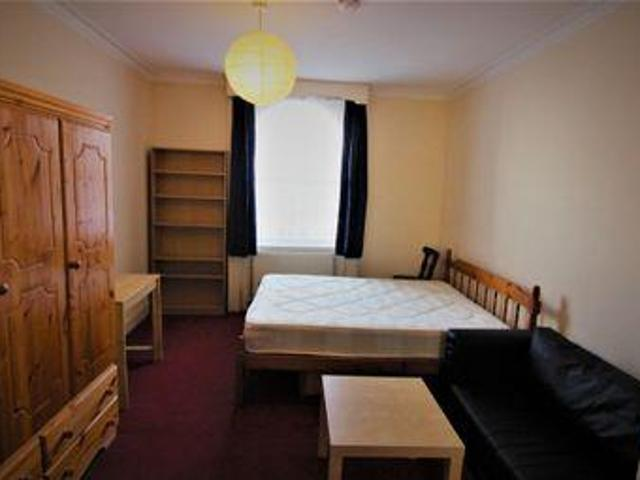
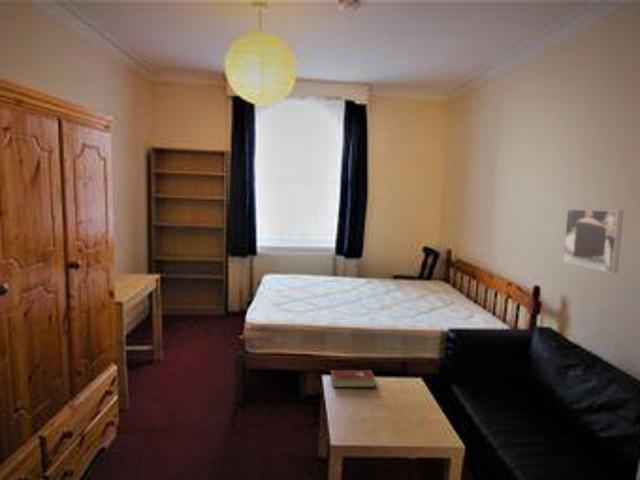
+ hardcover book (352, 378)
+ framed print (590, 238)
